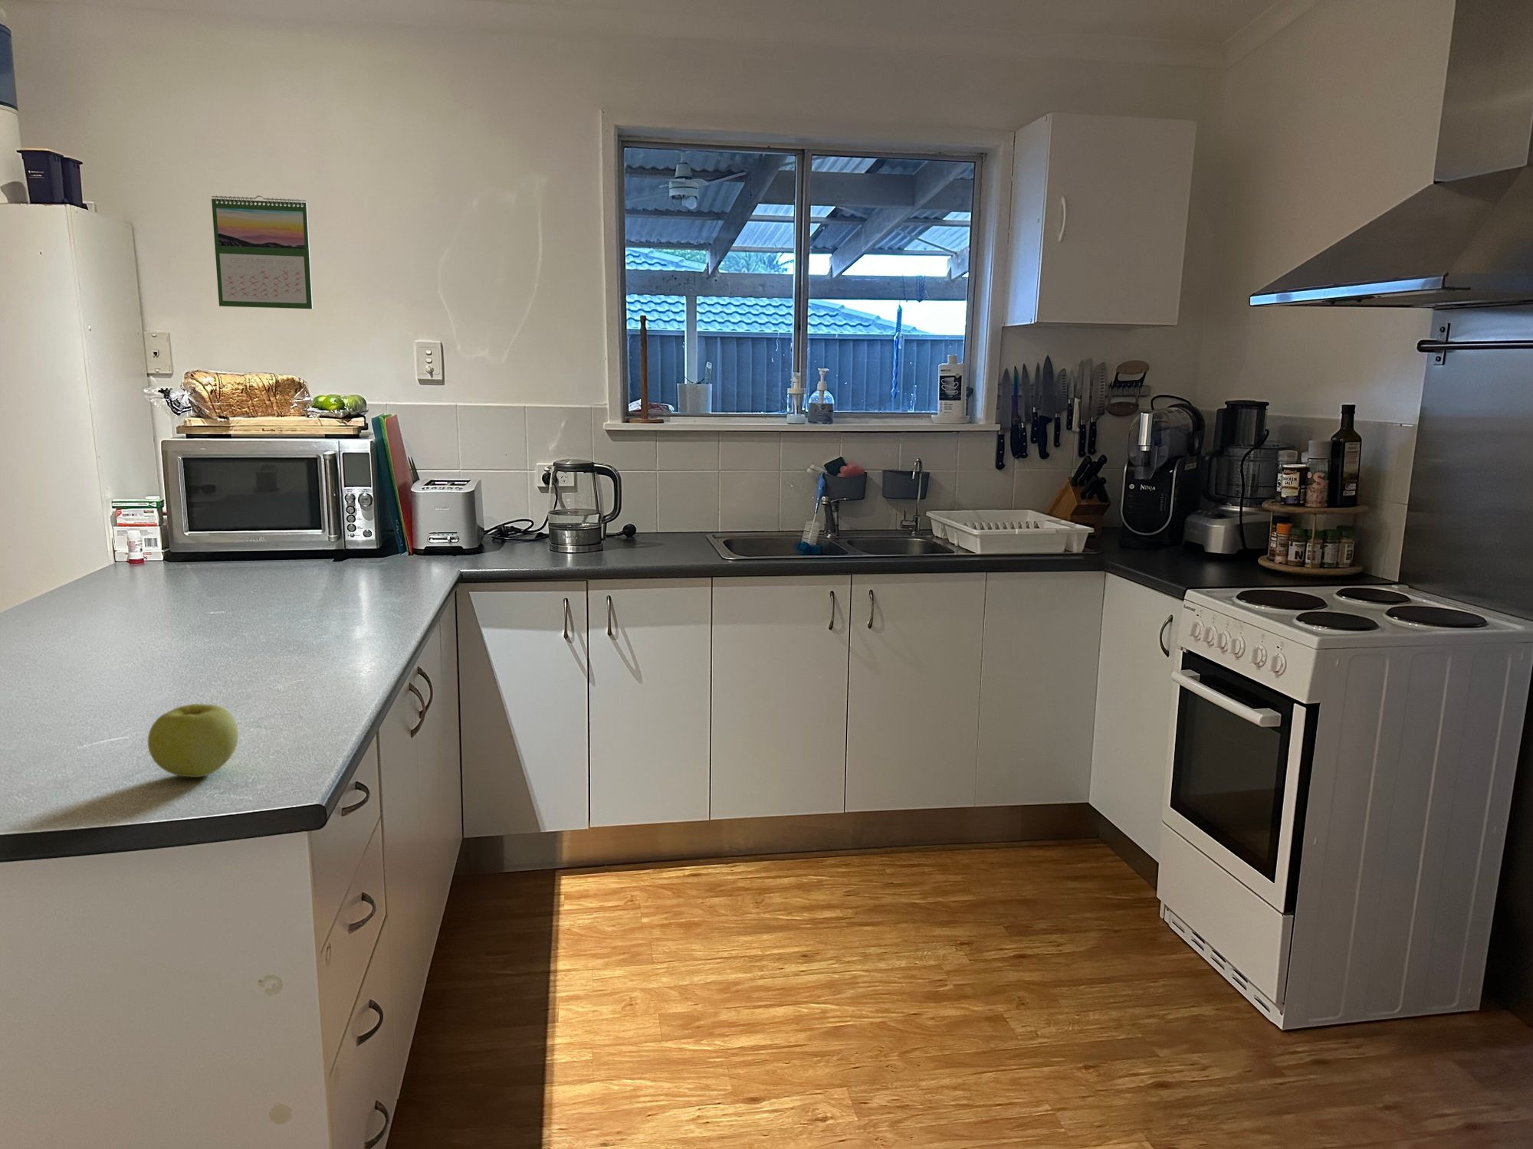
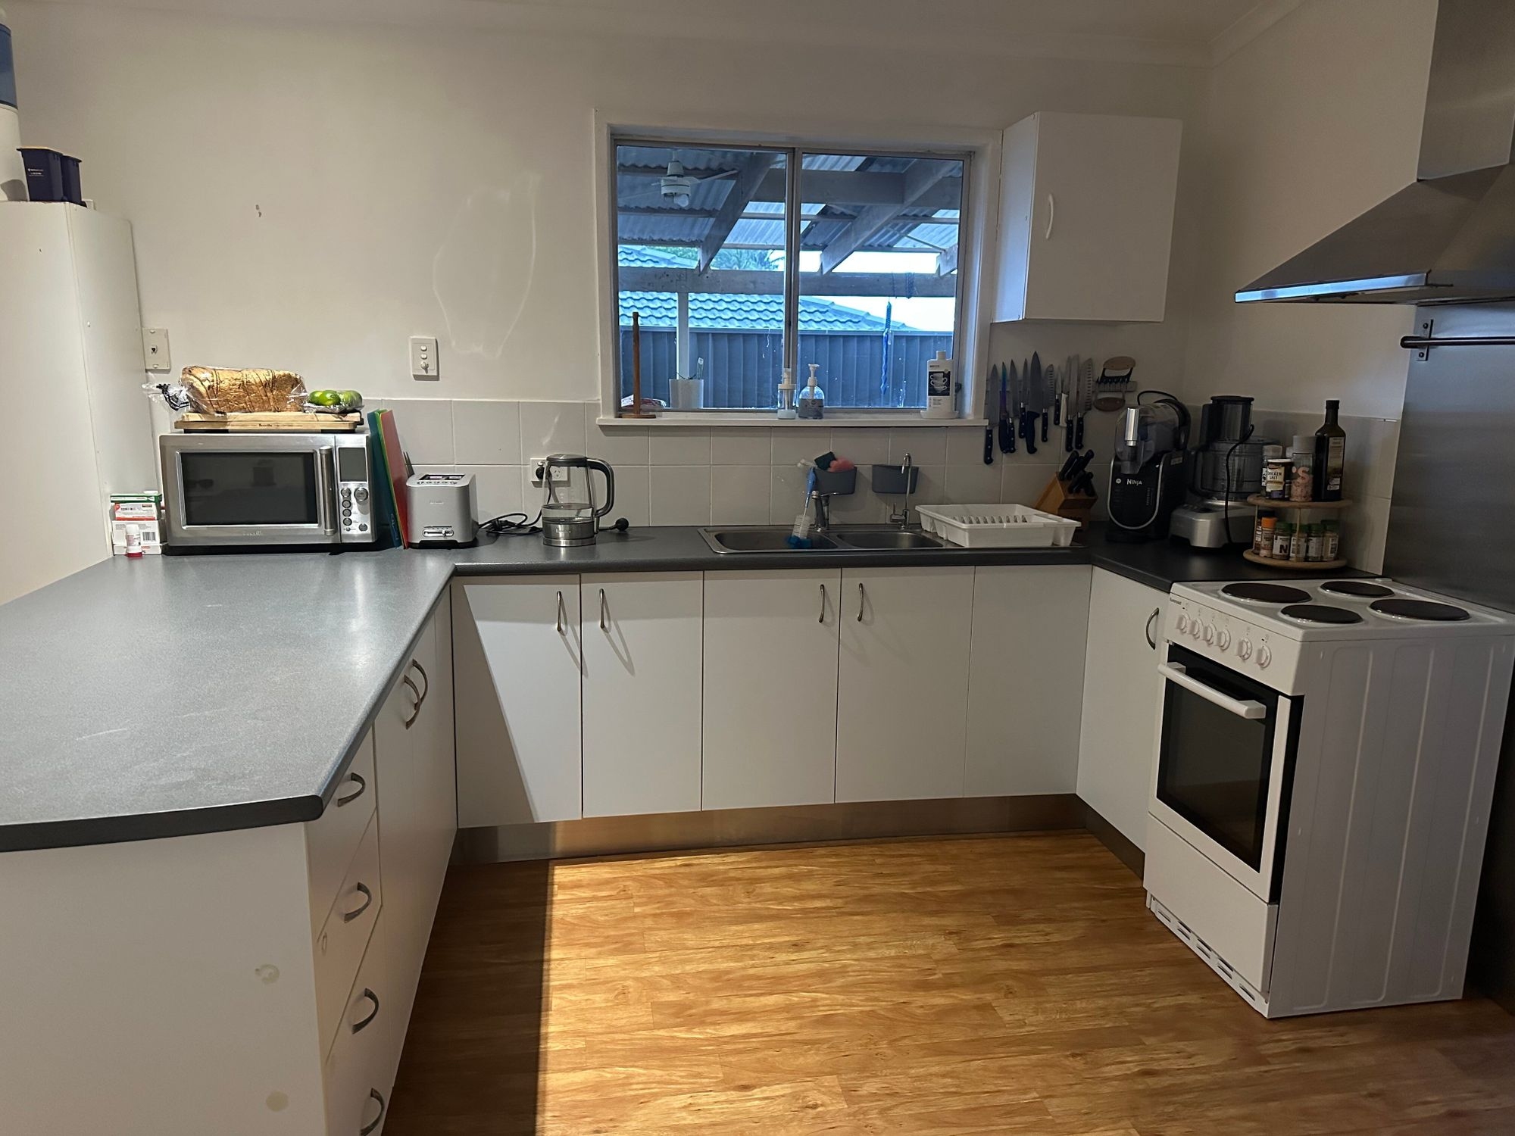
- calendar (262, 252)
- apple (194, 741)
